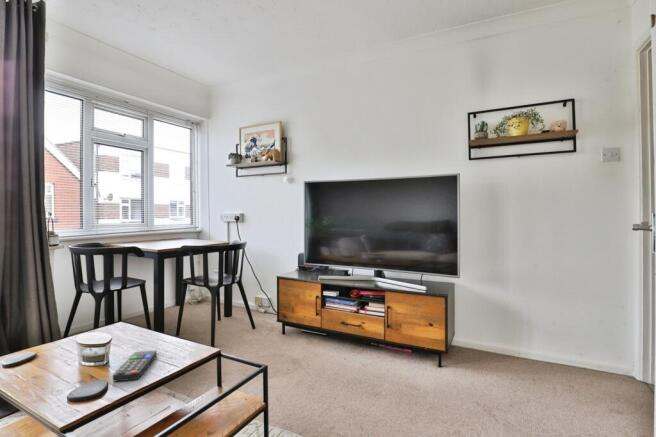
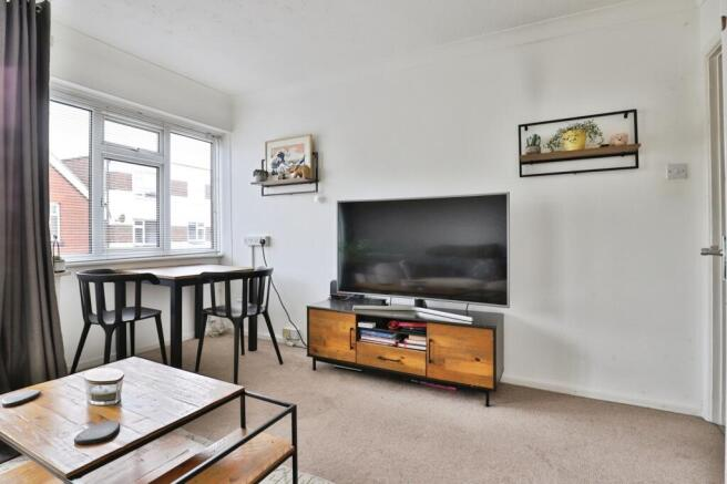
- remote control (136, 364)
